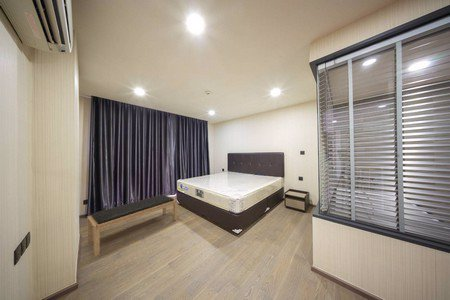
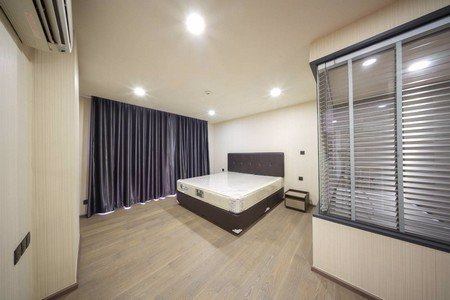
- bench (137, 216)
